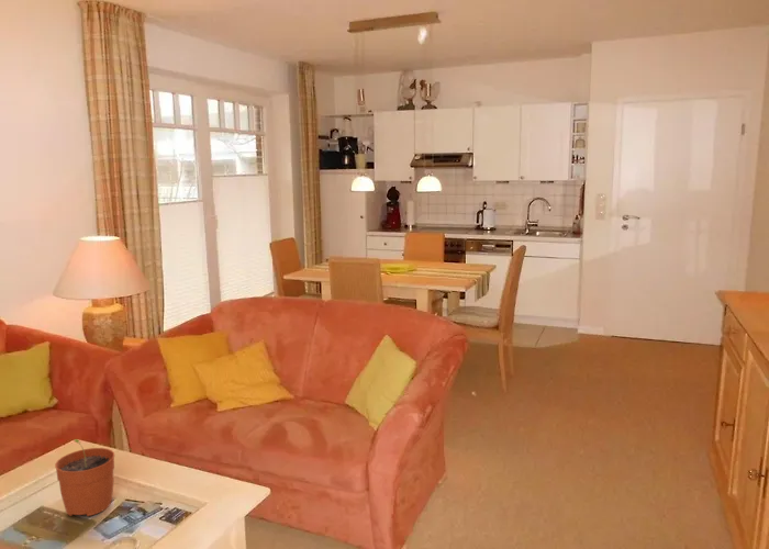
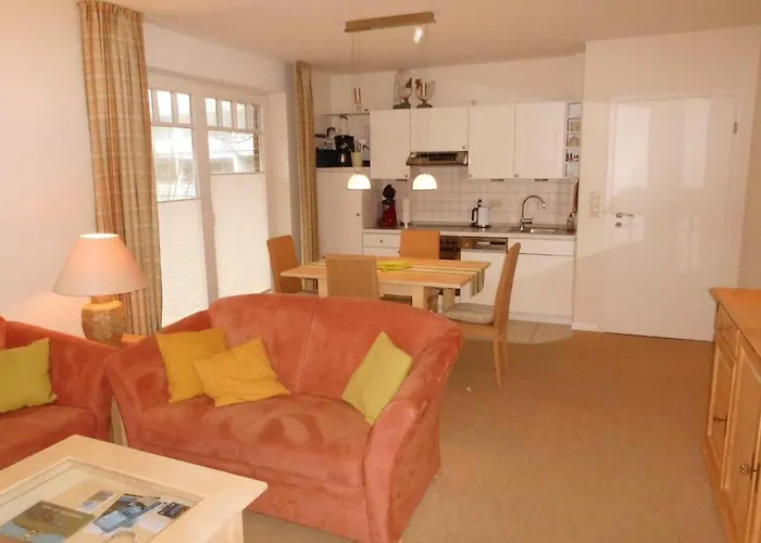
- plant pot (86, 470)
